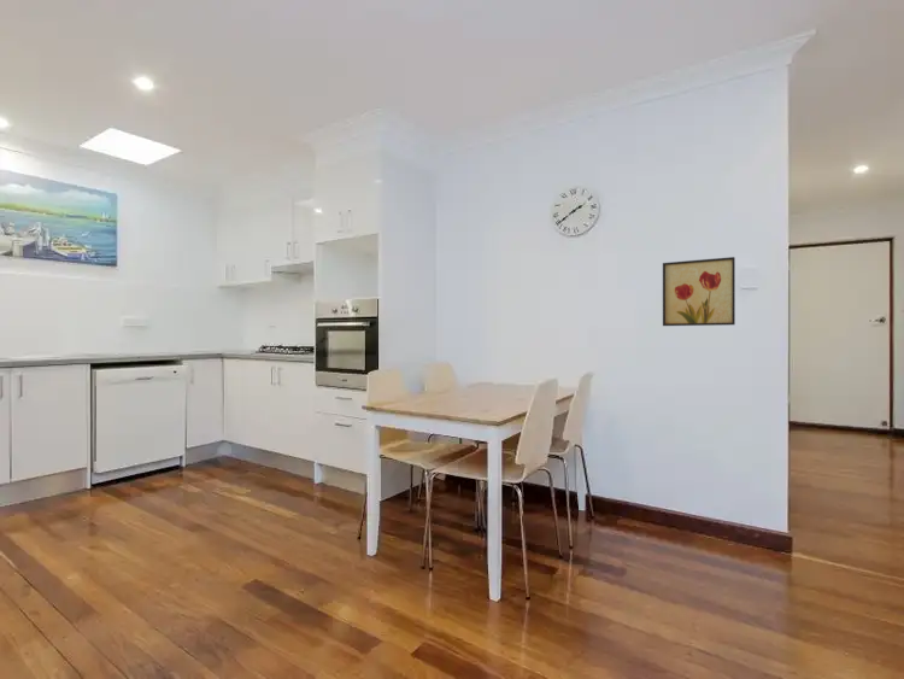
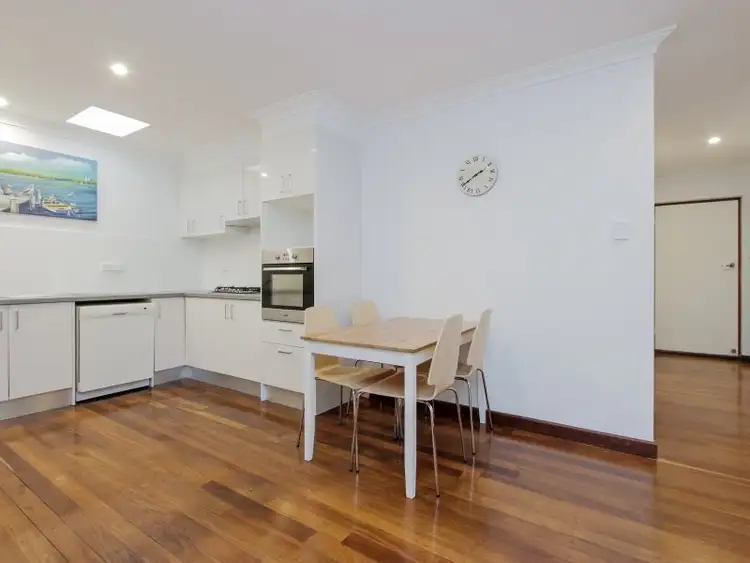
- wall art (697, 292)
